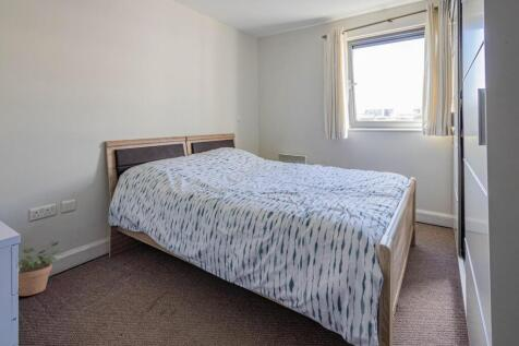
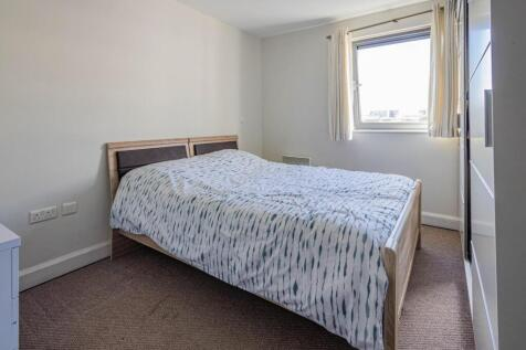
- potted plant (35, 266)
